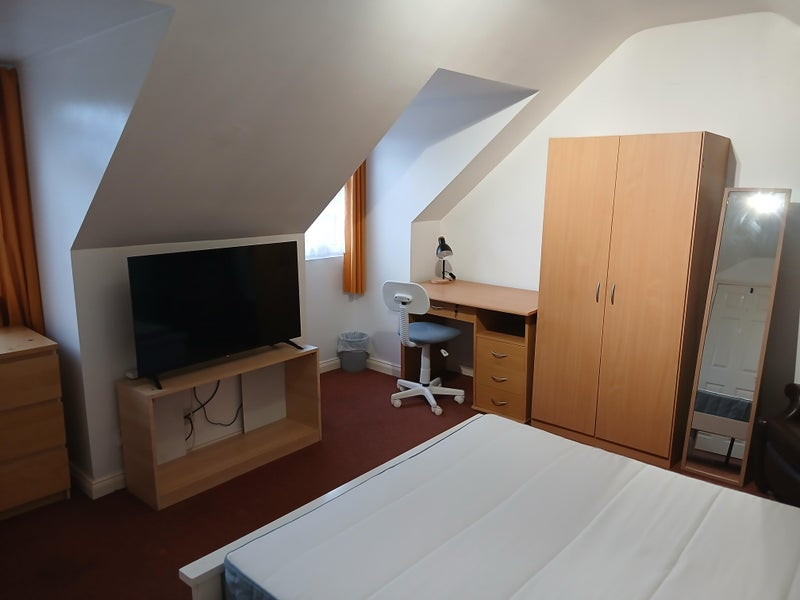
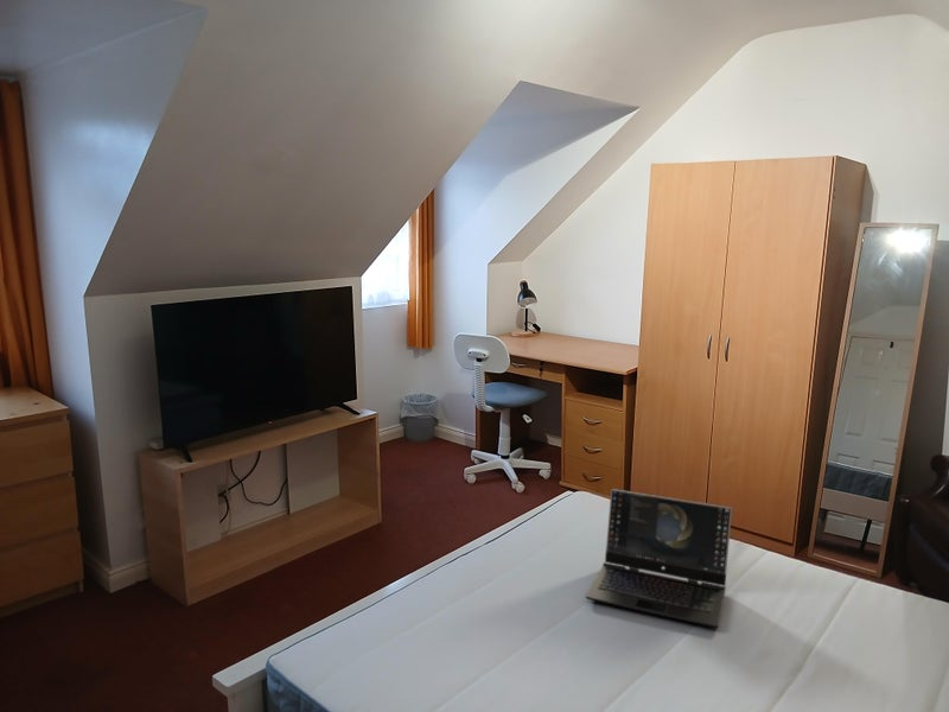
+ laptop (660, 553)
